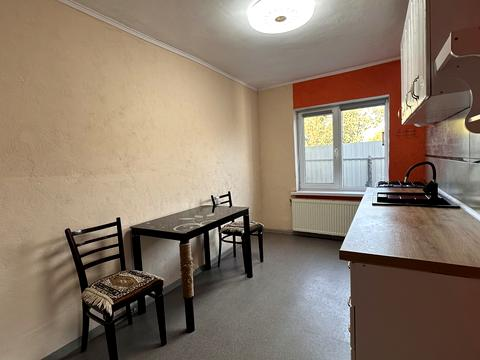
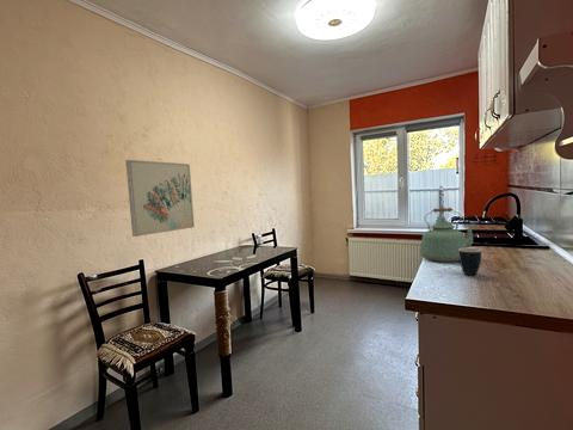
+ kettle (448, 233)
+ wall art (162, 197)
+ mug (469, 262)
